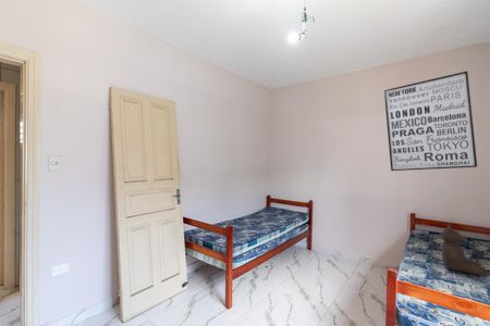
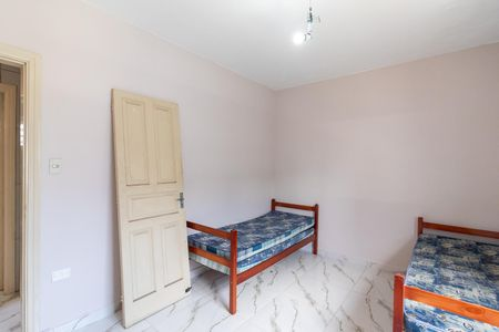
- wall art (426, 125)
- teddy bear (460, 247)
